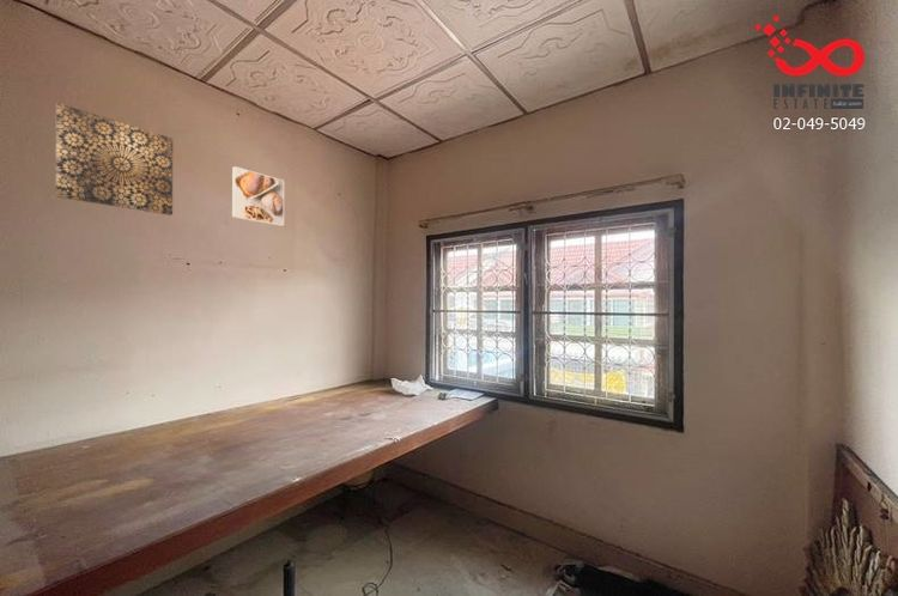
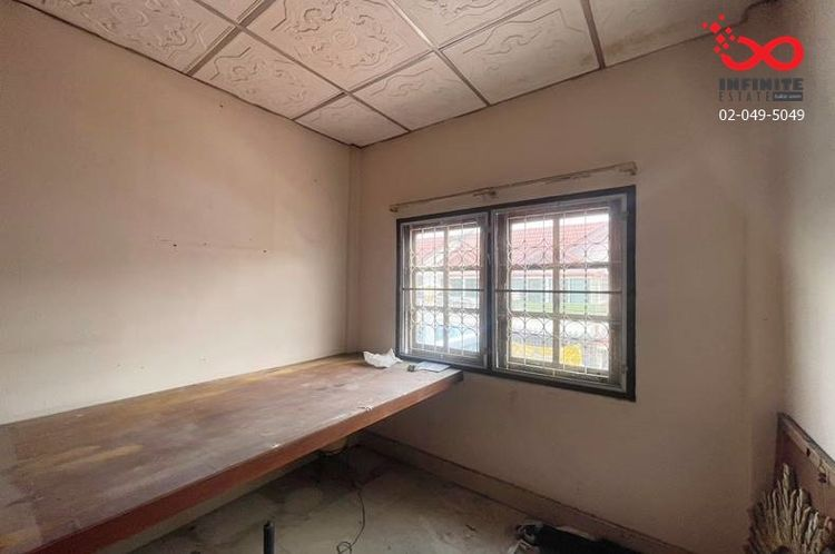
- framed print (259, 197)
- wall art (119, 164)
